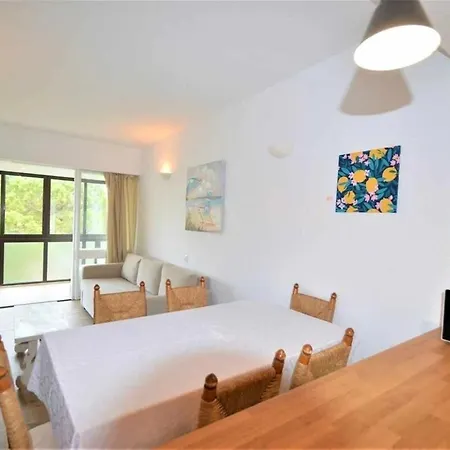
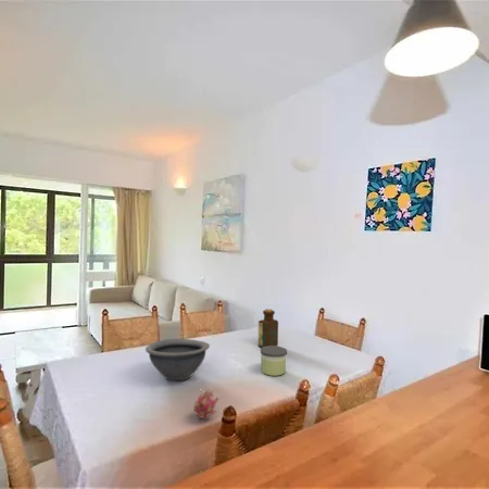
+ fruit (204, 401)
+ bottle (267, 327)
+ candle (273, 361)
+ bowl (177, 360)
